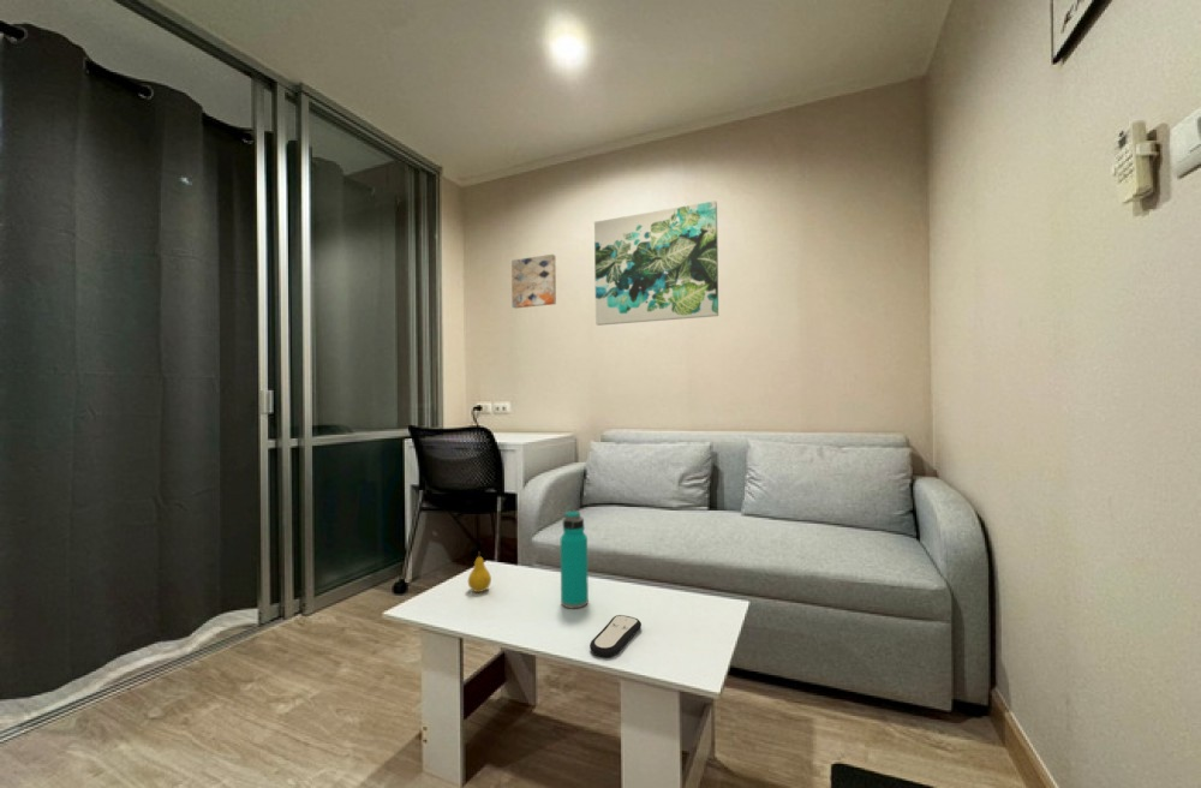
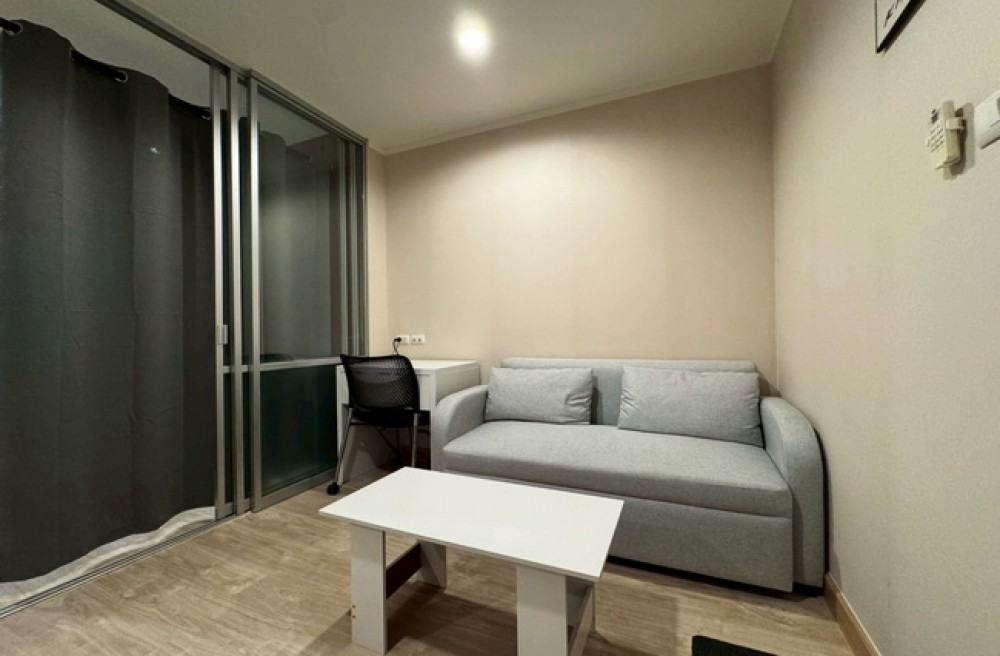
- wall art (653, 267)
- water bottle (573, 556)
- fruit (479, 569)
- wall art (533, 281)
- remote control (615, 634)
